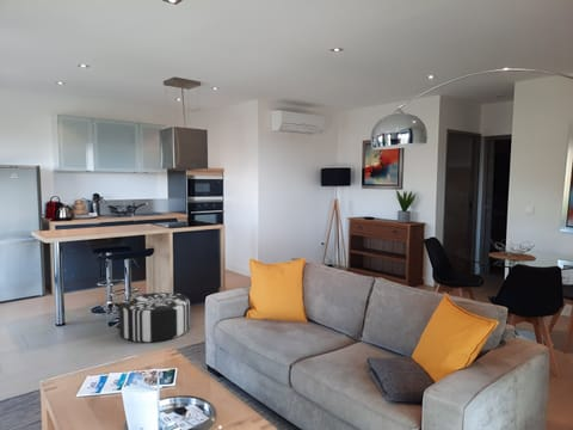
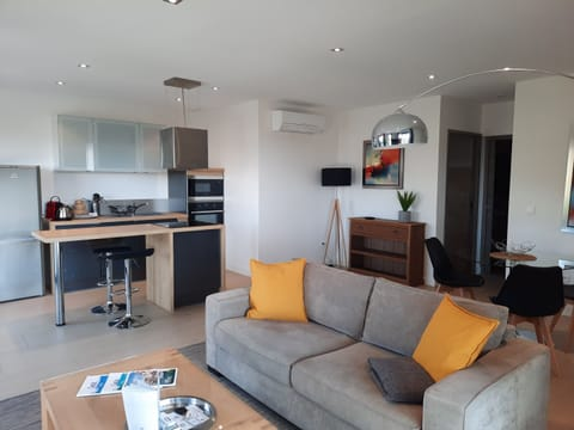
- pouf (155, 315)
